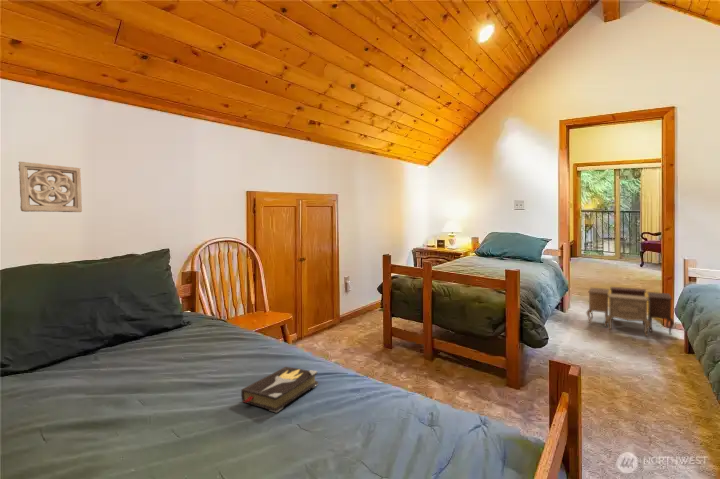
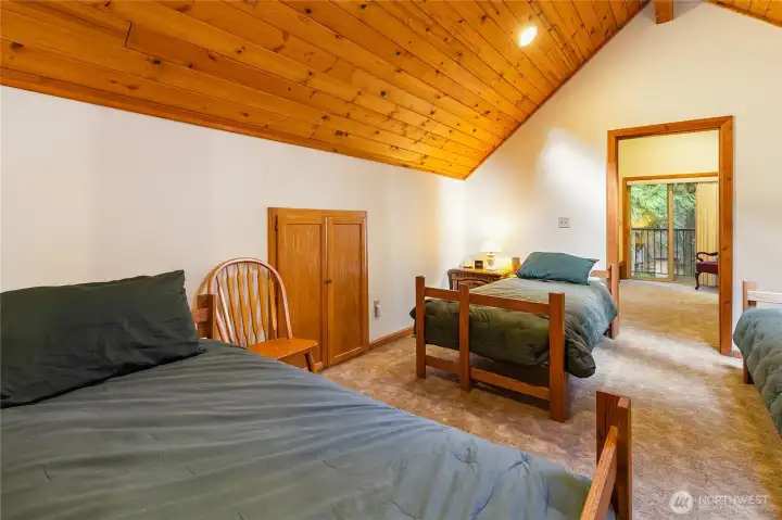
- hardback book (281, 385)
- nightstand (627, 309)
- wall ornament (51, 189)
